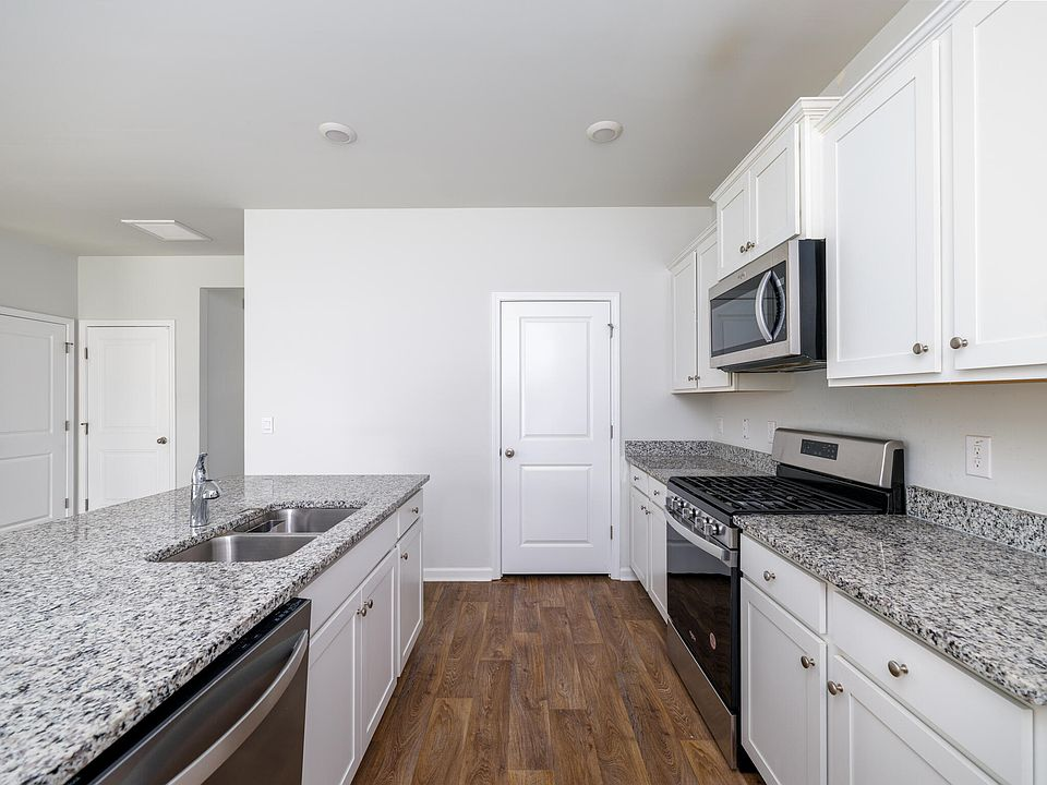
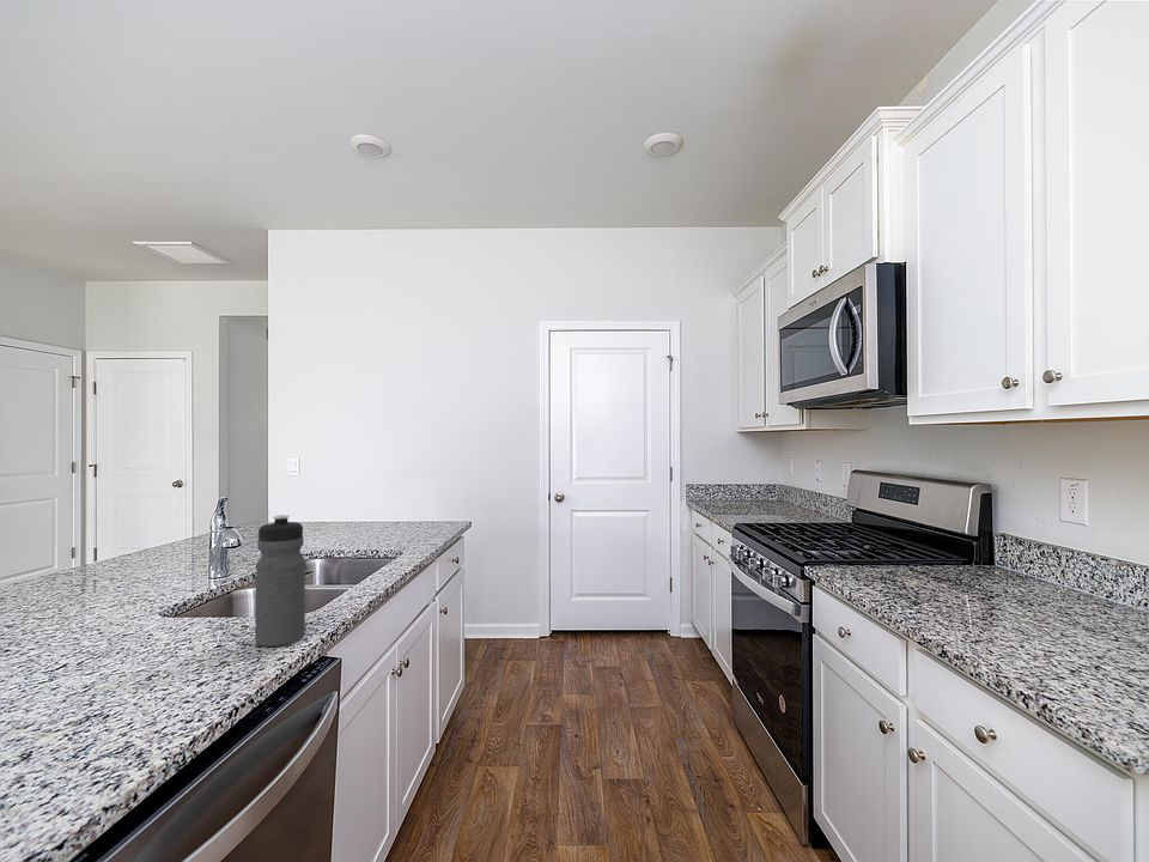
+ water bottle (280, 577)
